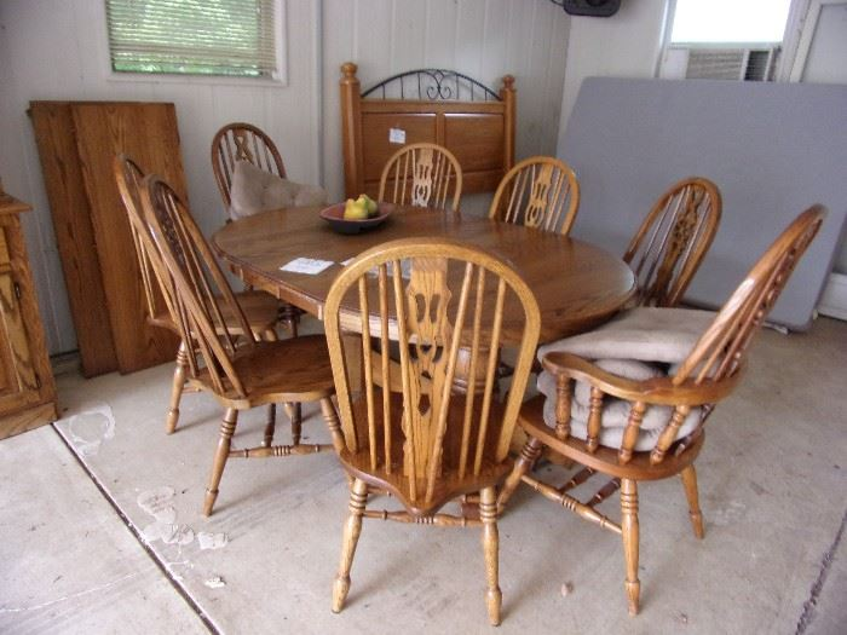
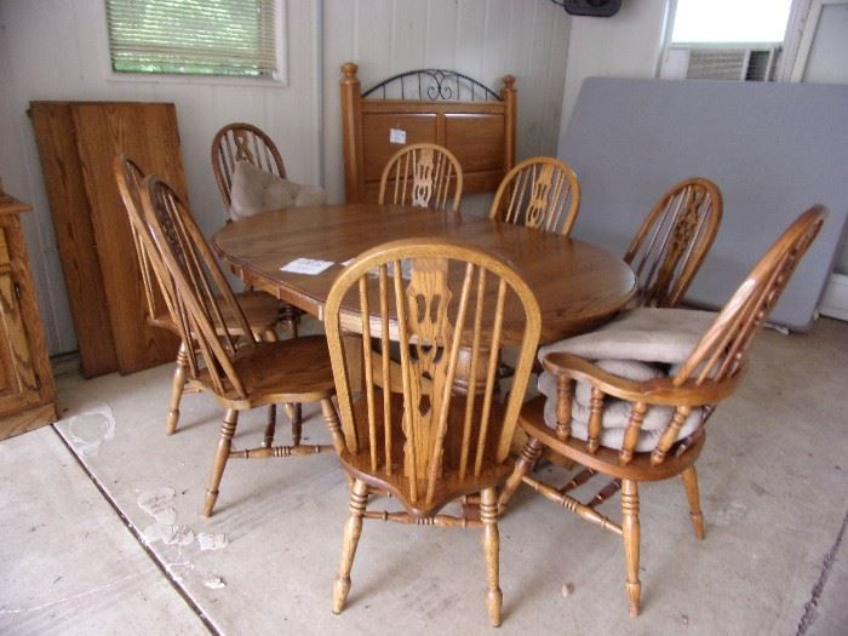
- fruit bowl (358, 210)
